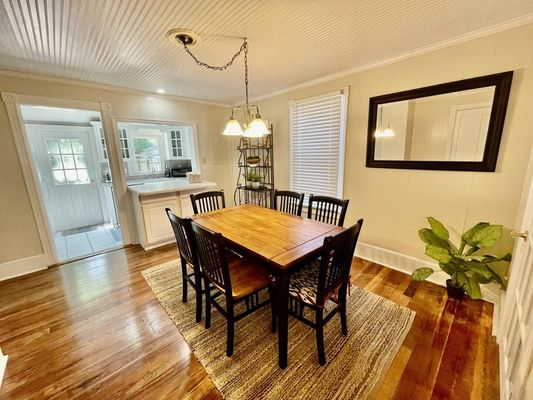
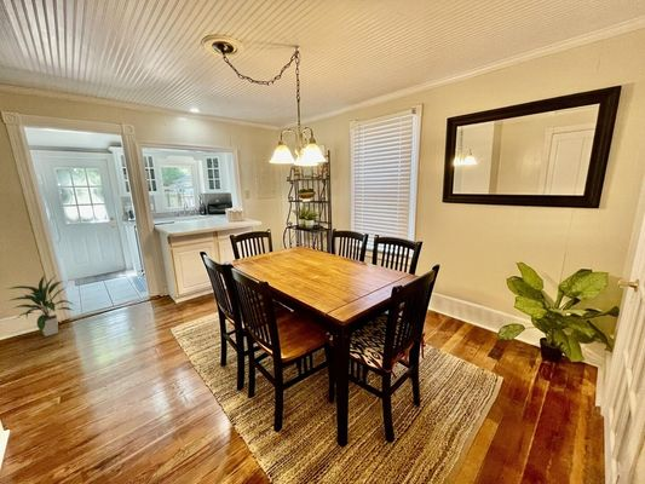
+ indoor plant (42, 305)
